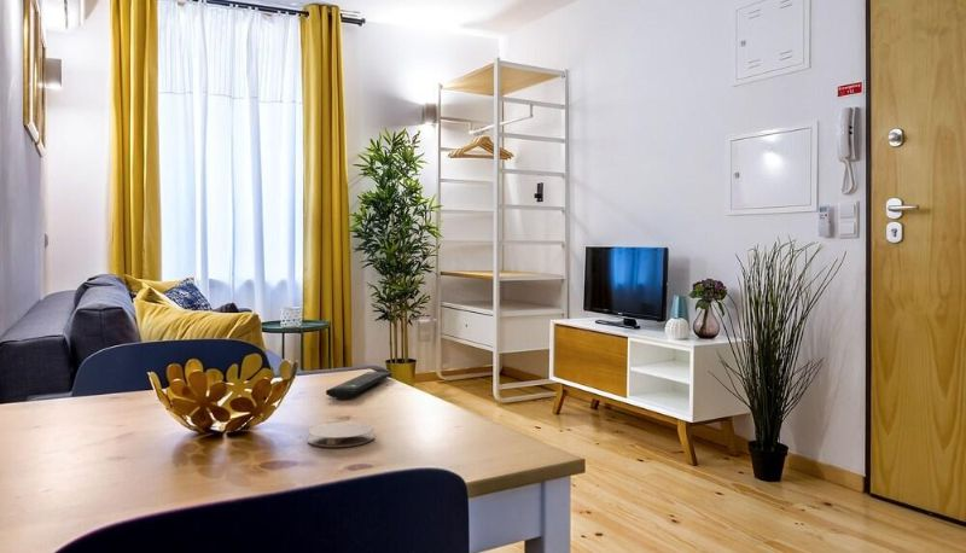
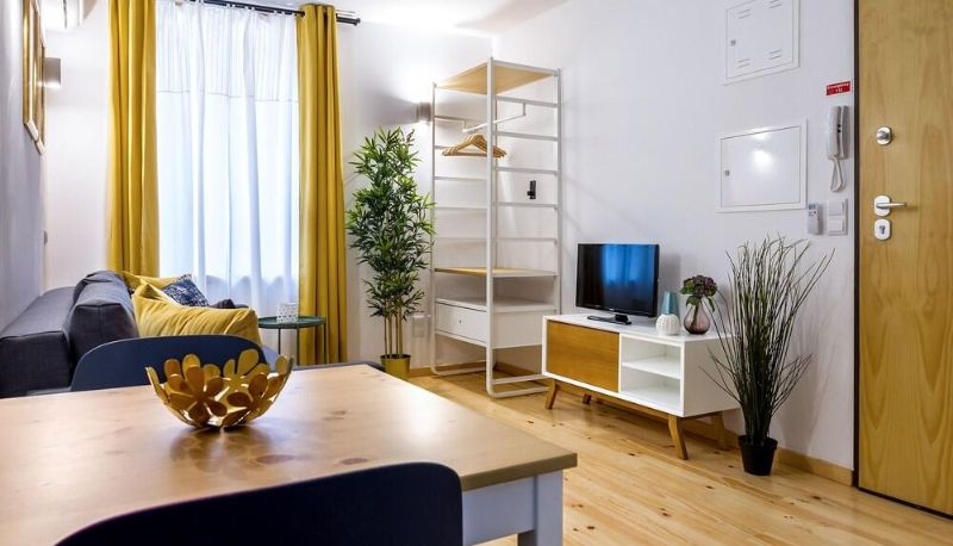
- remote control (361, 383)
- coaster (341, 433)
